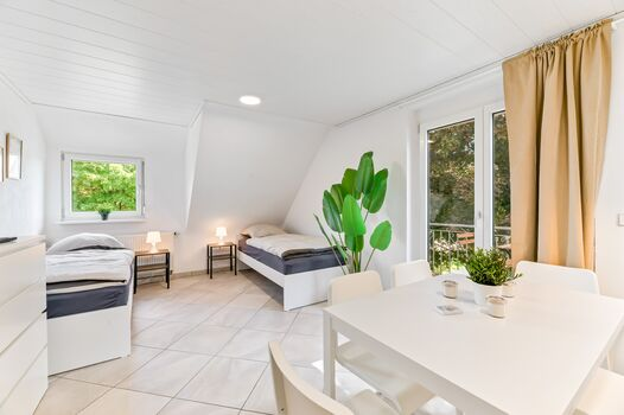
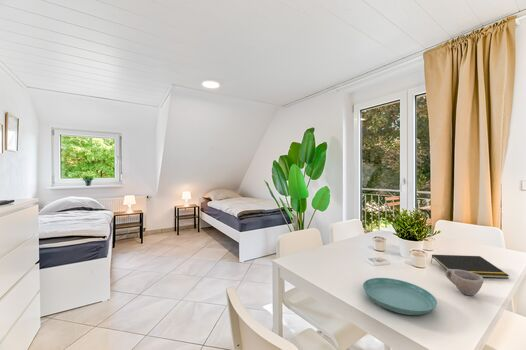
+ saucer (397, 295)
+ notepad (467, 265)
+ cup (462, 282)
